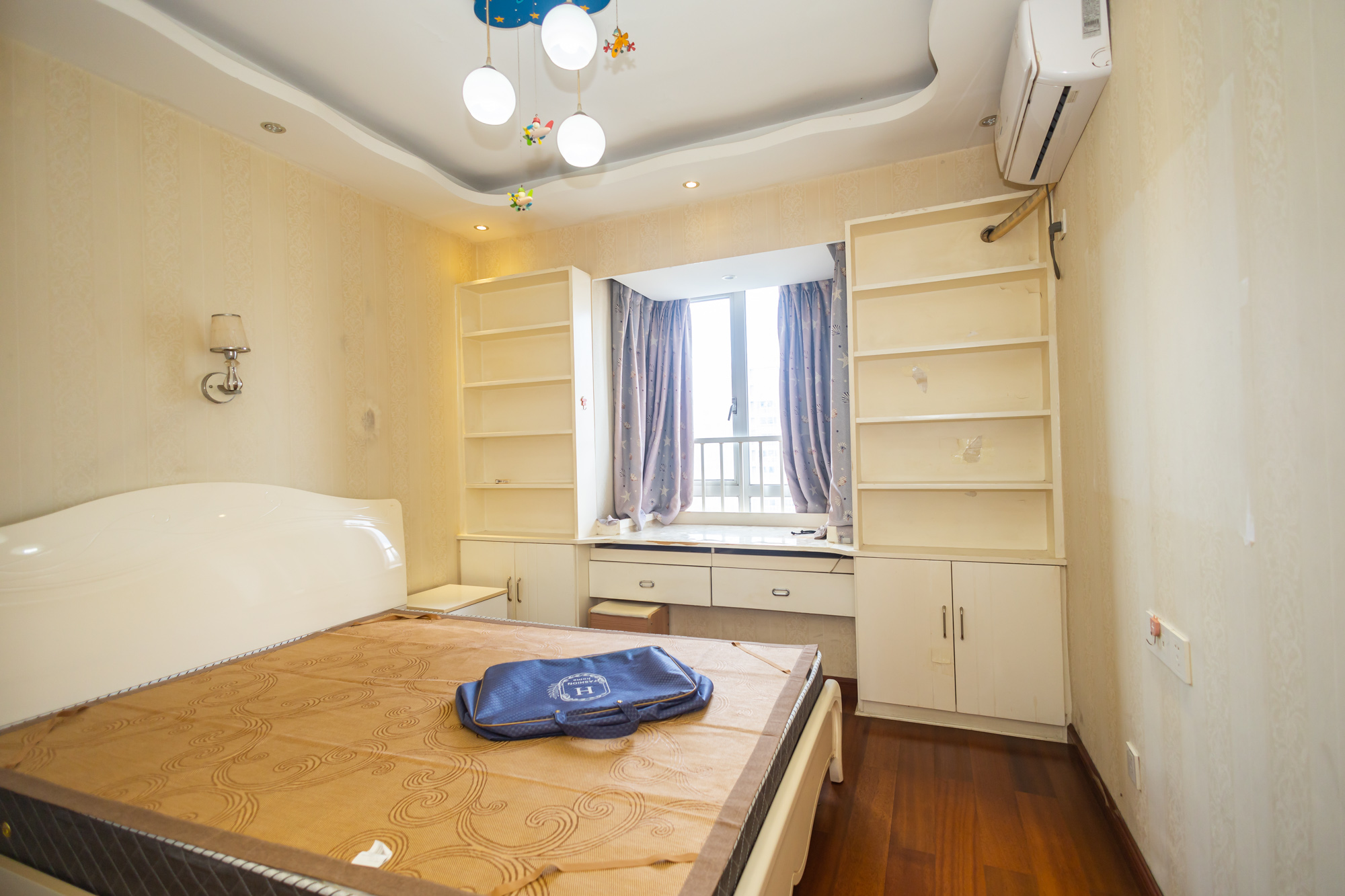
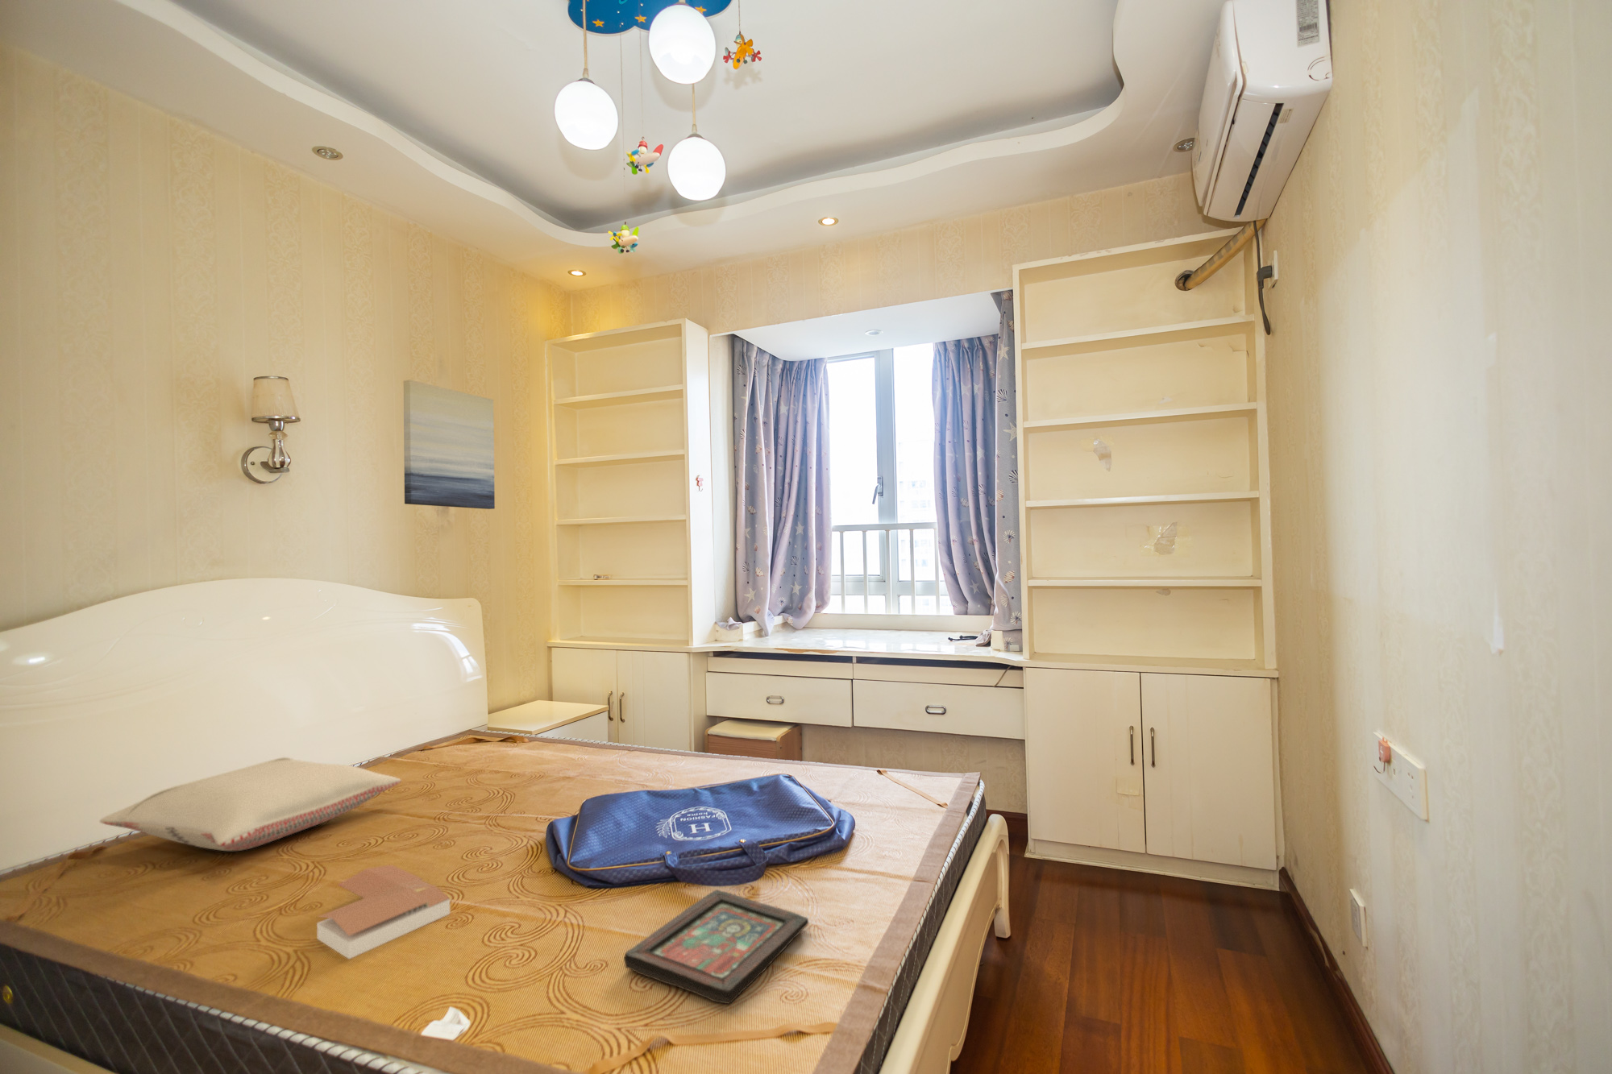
+ pillow (261, 802)
+ religious icon (720, 940)
+ wall art (452, 448)
+ book (373, 904)
